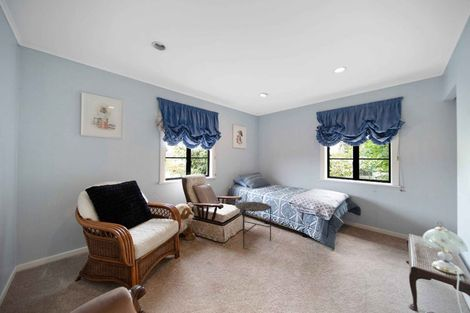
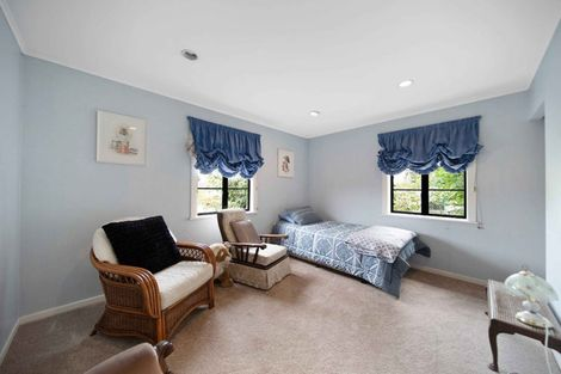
- side table (252, 223)
